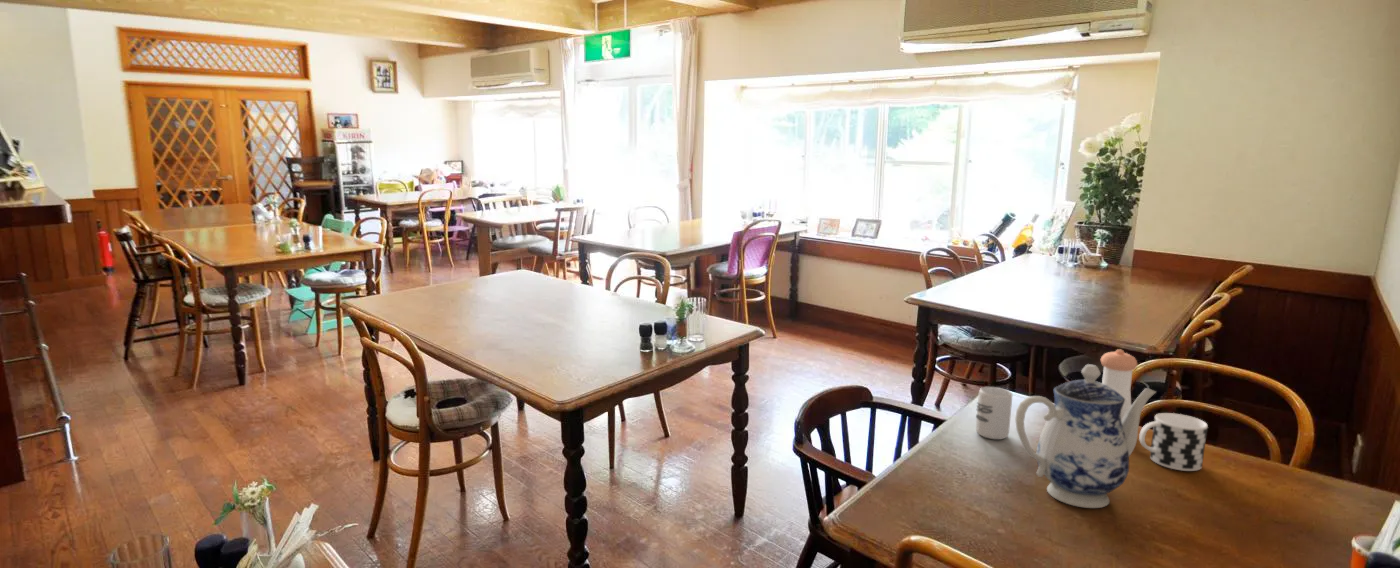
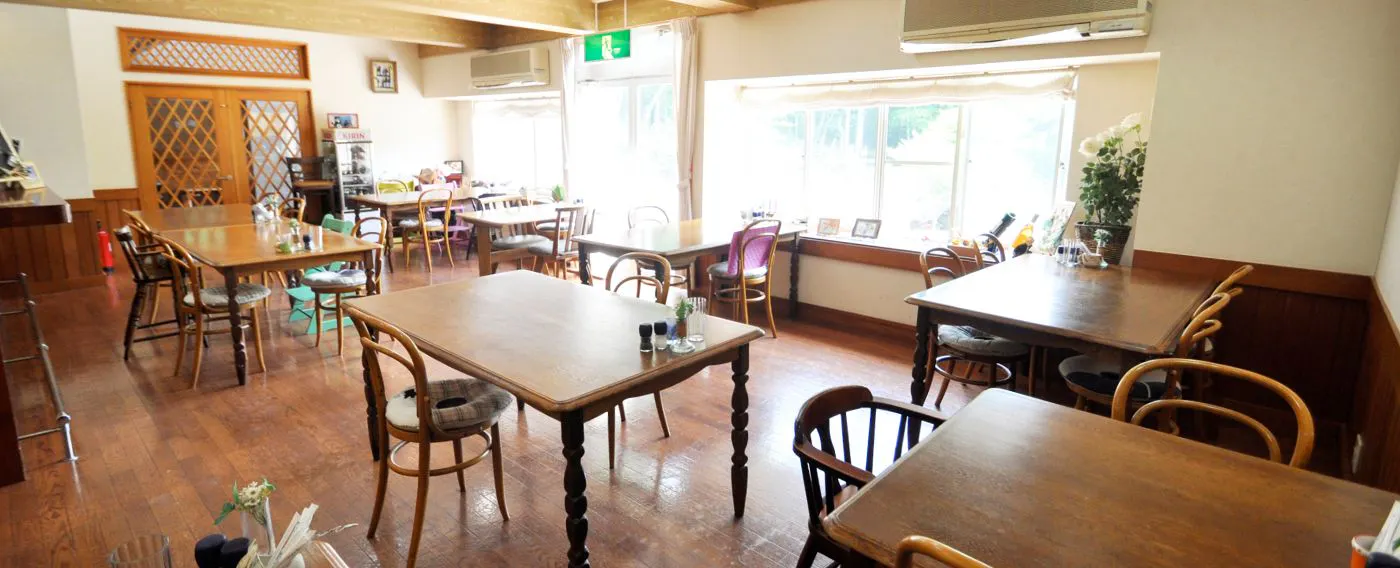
- cup (1170, 441)
- pepper shaker (1116, 391)
- cup (993, 412)
- teapot (1084, 431)
